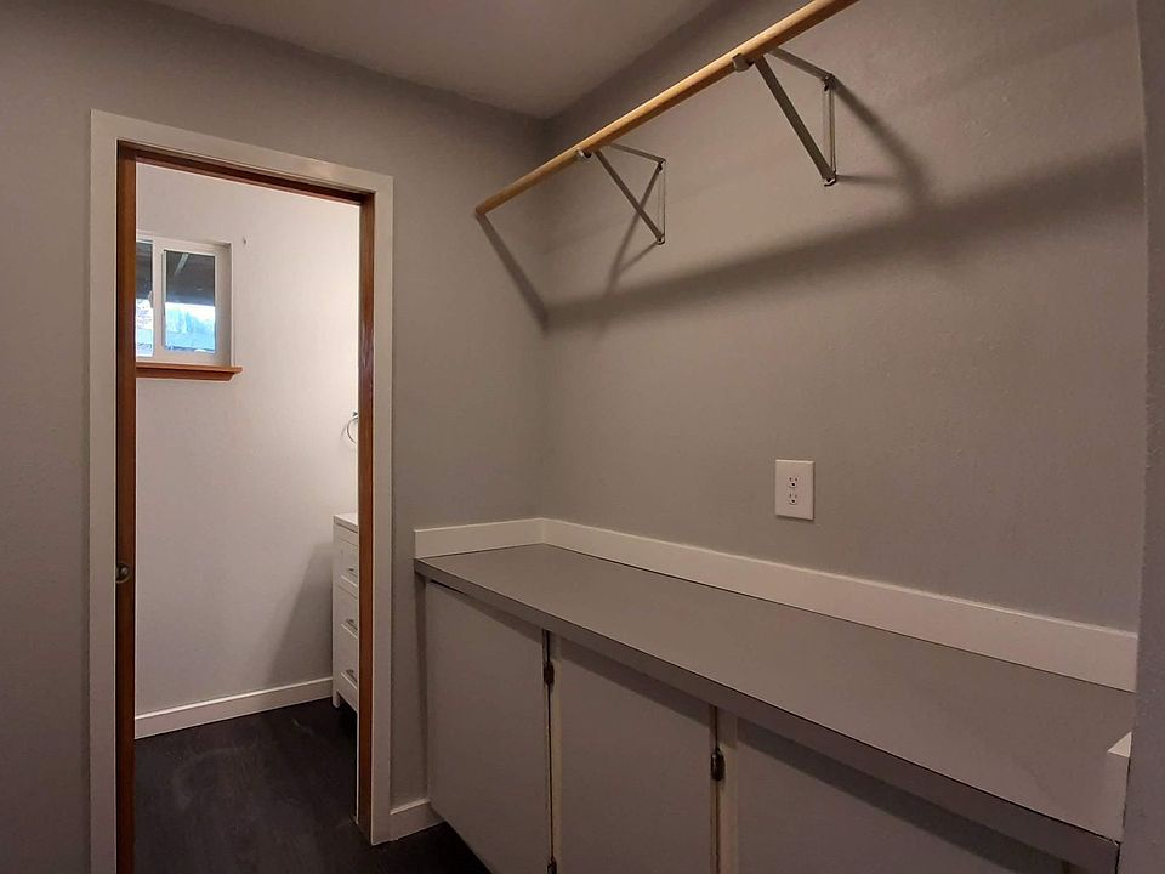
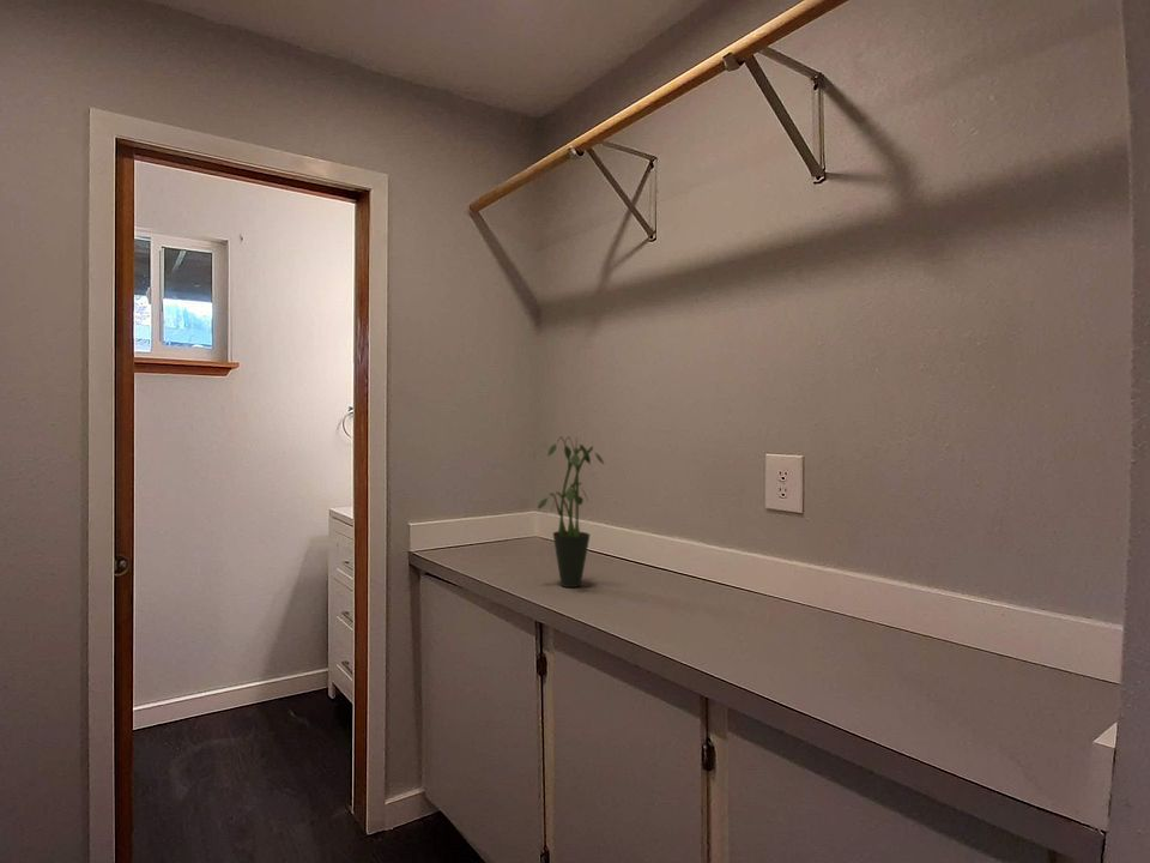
+ potted plant (571, 512)
